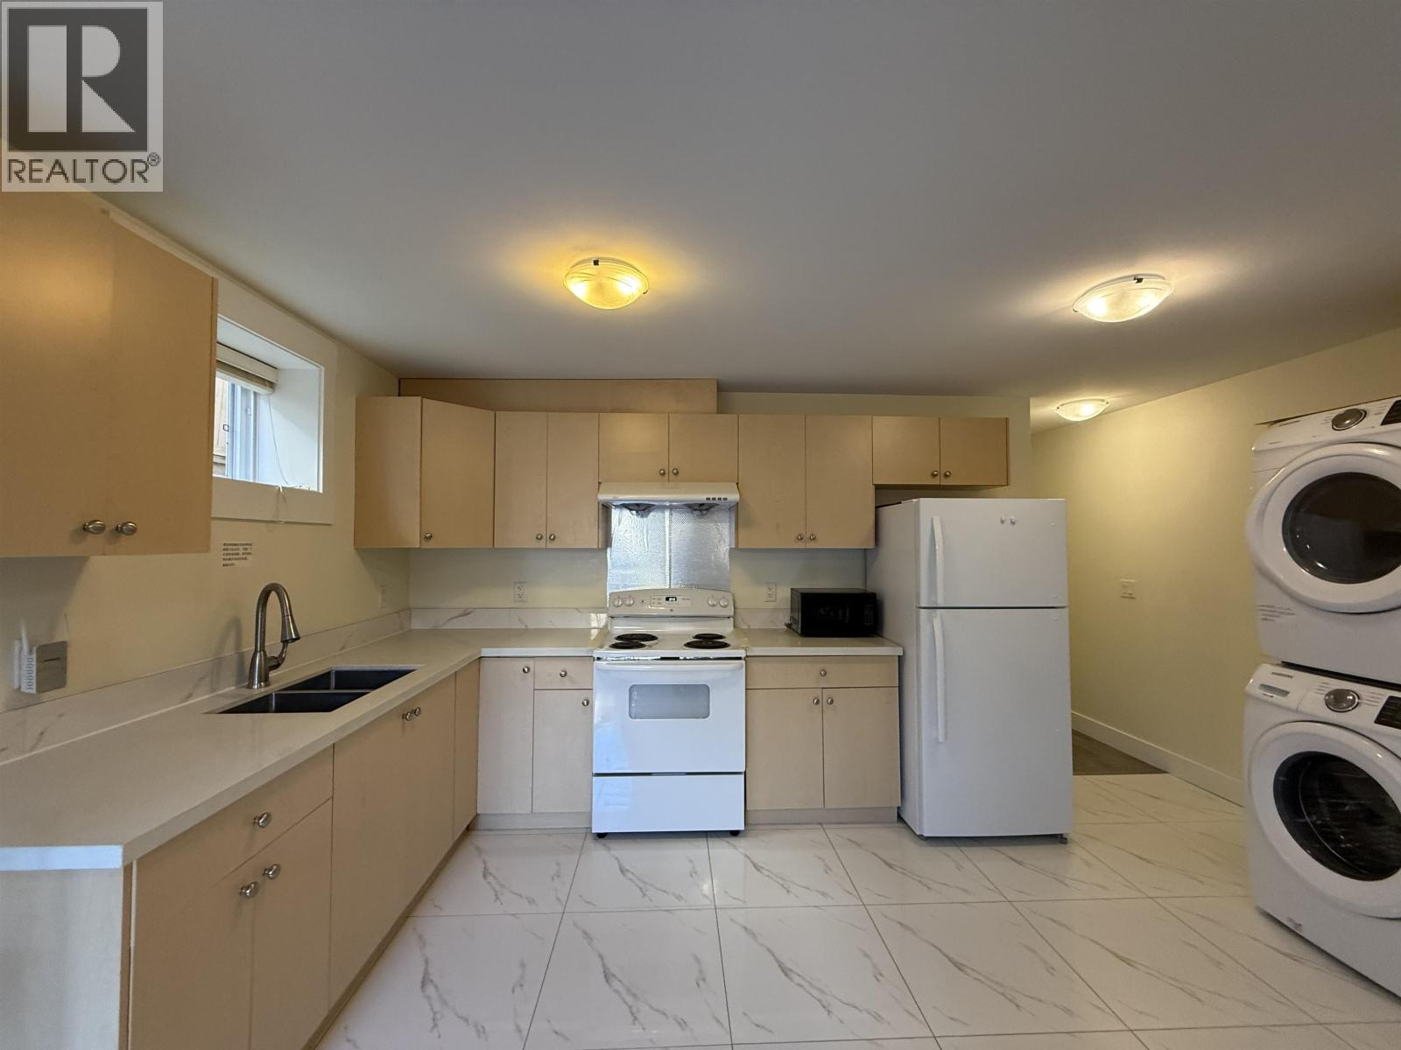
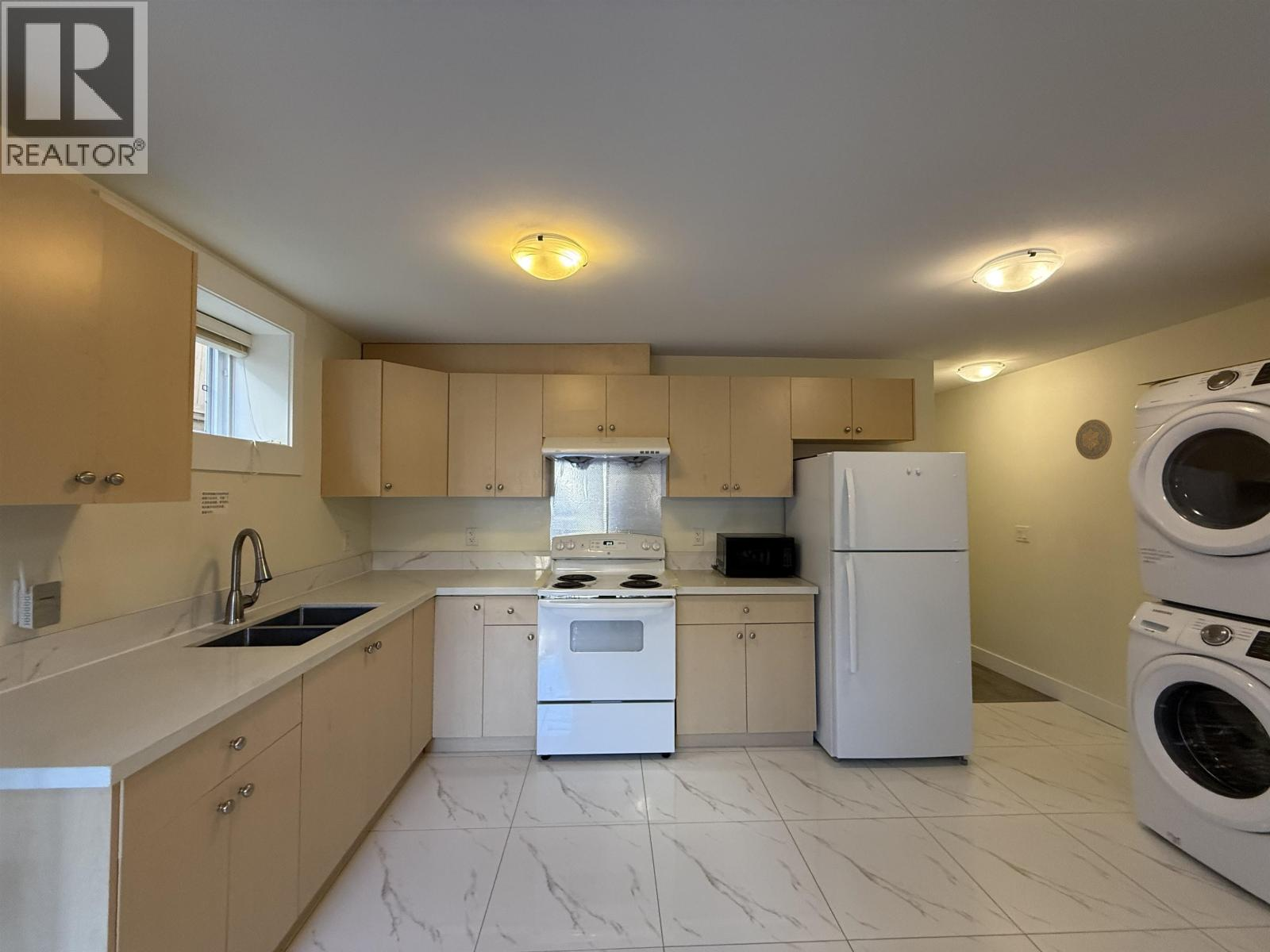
+ decorative plate (1091, 440)
